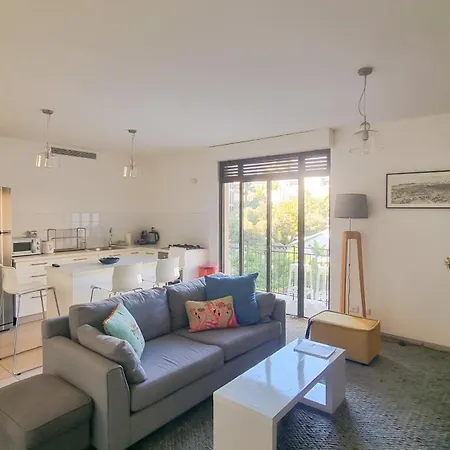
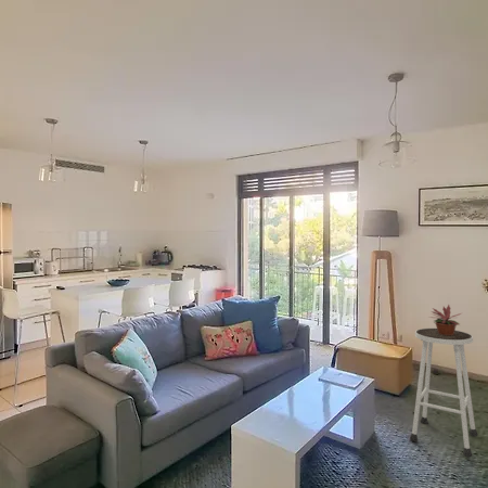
+ stool (440, 391)
+ potted plant (445, 319)
